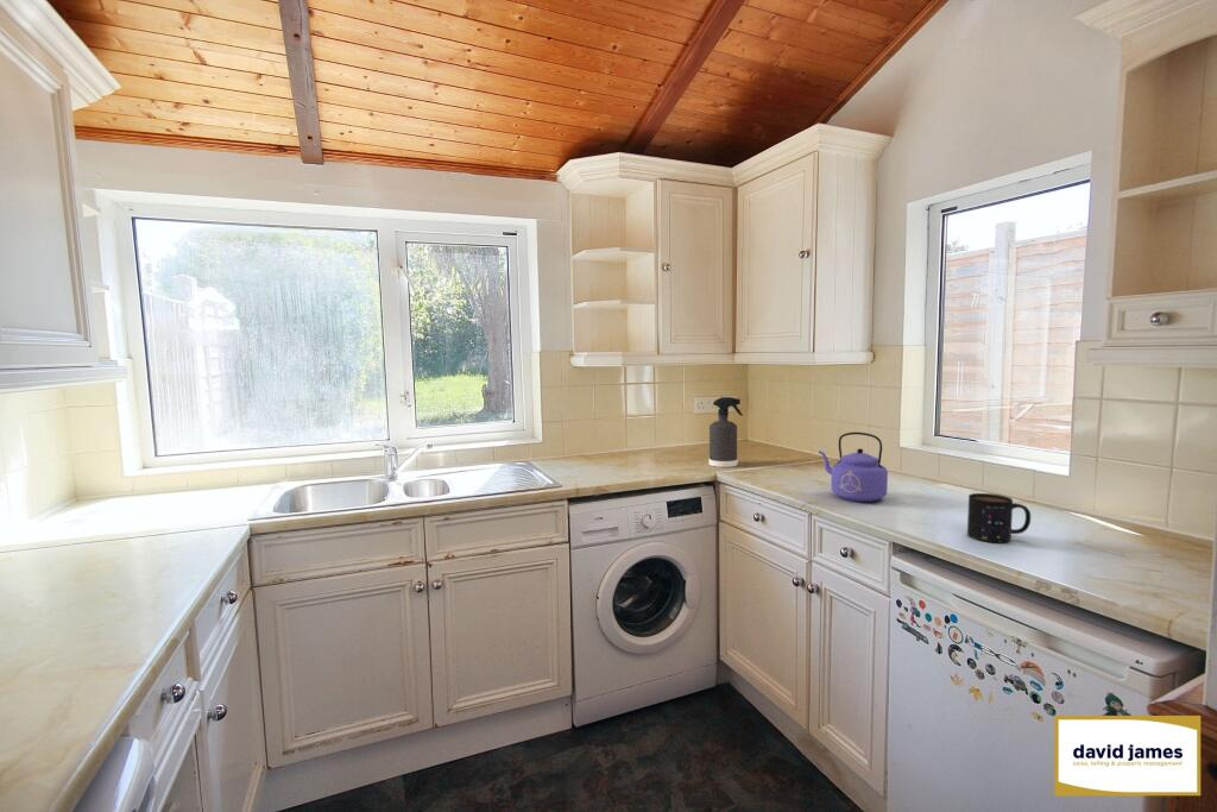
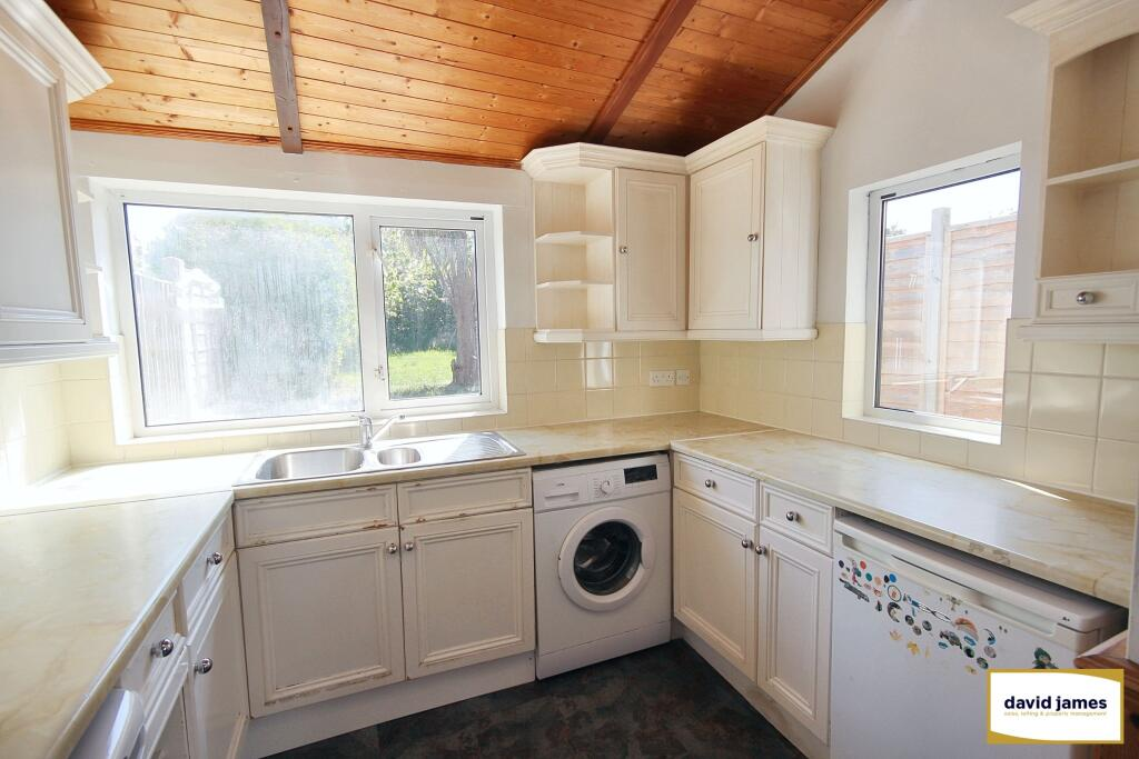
- kettle (851, 464)
- spray bottle (725, 430)
- mug (1000, 517)
